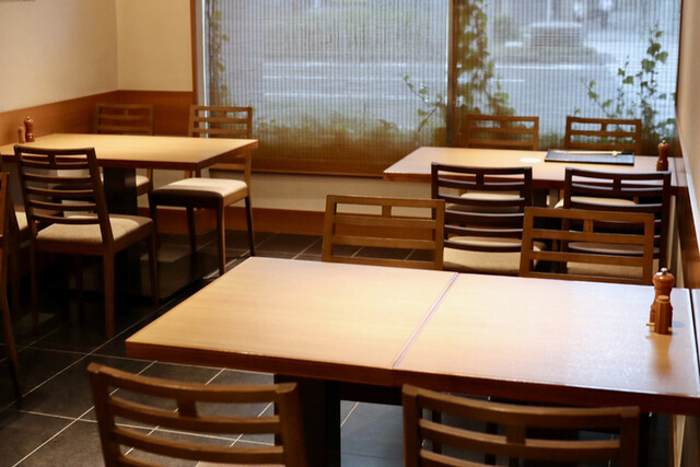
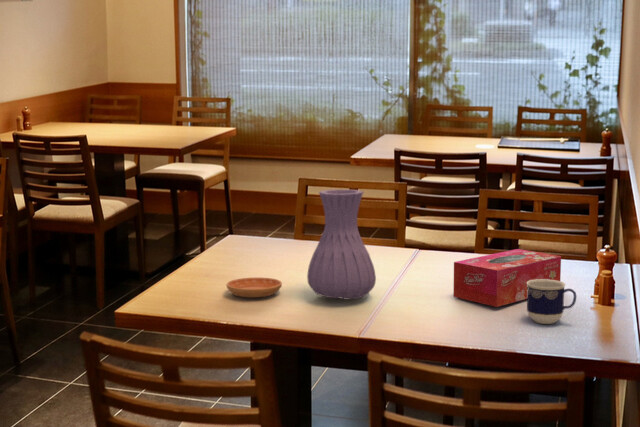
+ saucer (254, 287)
+ vase (341, 244)
+ cup (551, 302)
+ tissue box (507, 276)
